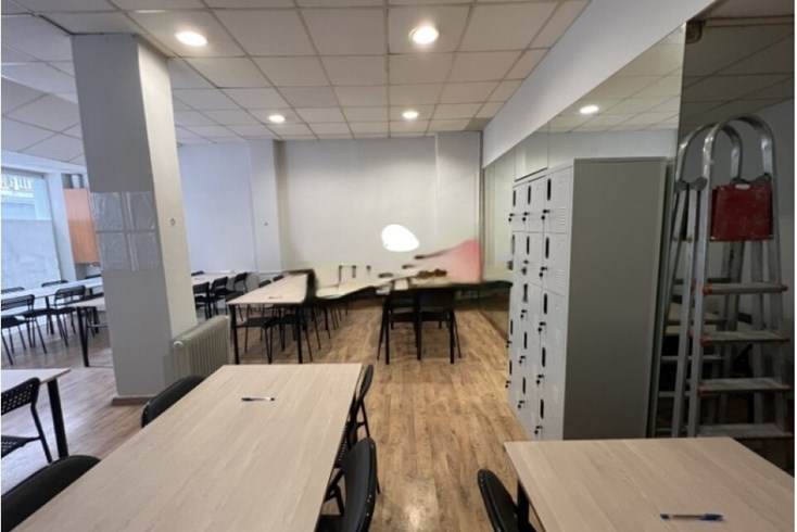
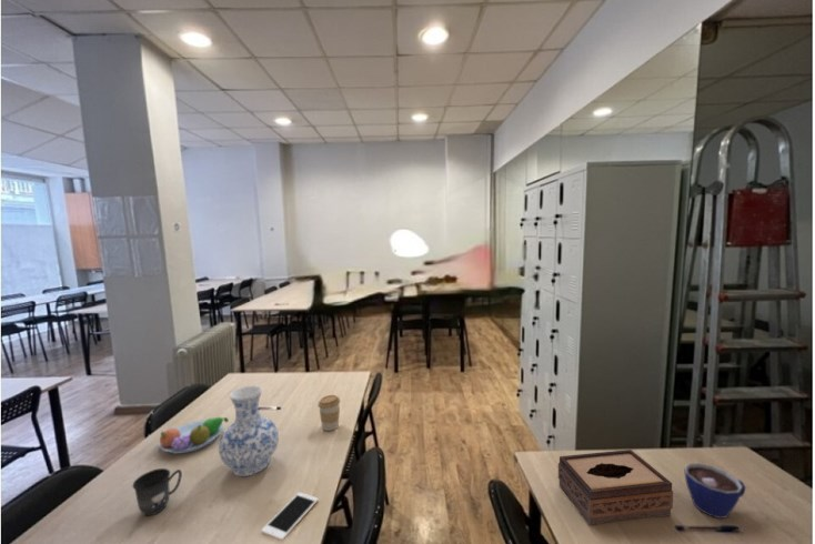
+ mug (160, 490)
+ fruit bowl (193, 429)
+ tissue box (612, 484)
+ coffee cup (329, 412)
+ vase (248, 429)
+ cell phone (291, 514)
+ cup (717, 491)
